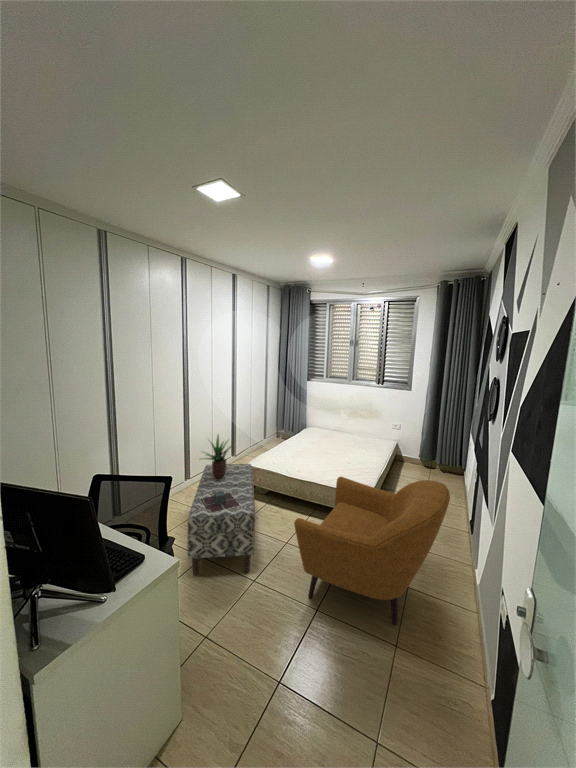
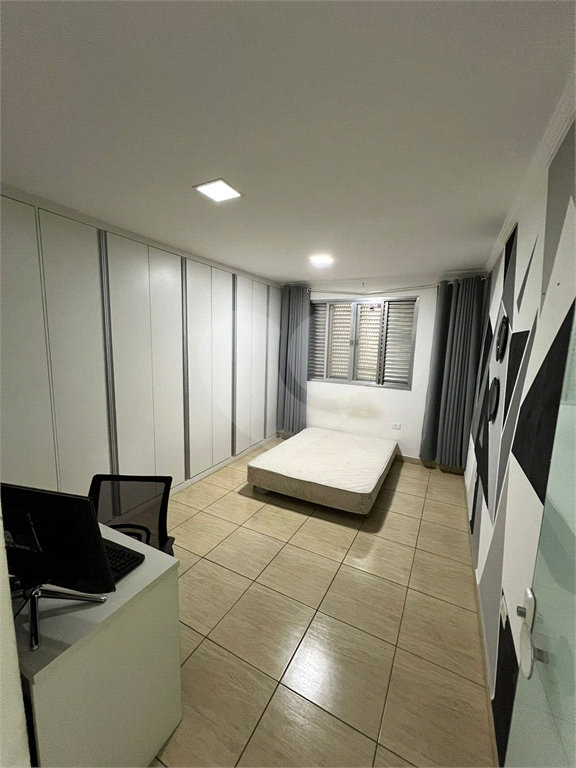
- wooden crate (219, 497)
- potted plant (216, 458)
- armchair (375, 536)
- bench (225, 510)
